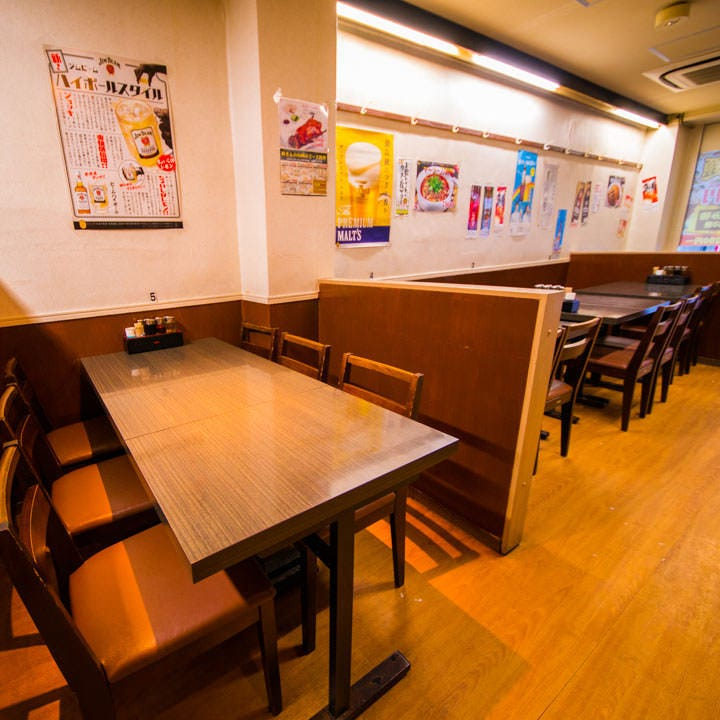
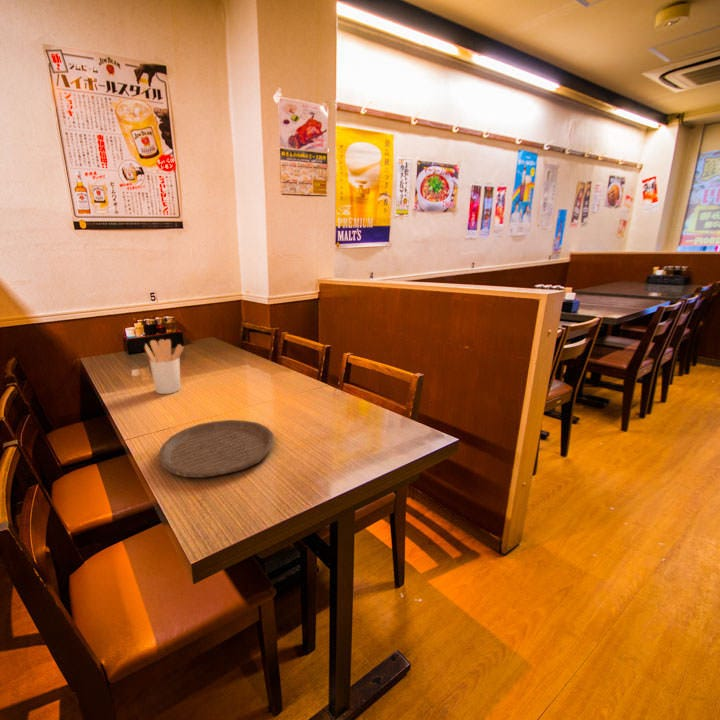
+ plate (218, 446)
+ utensil holder (164, 364)
